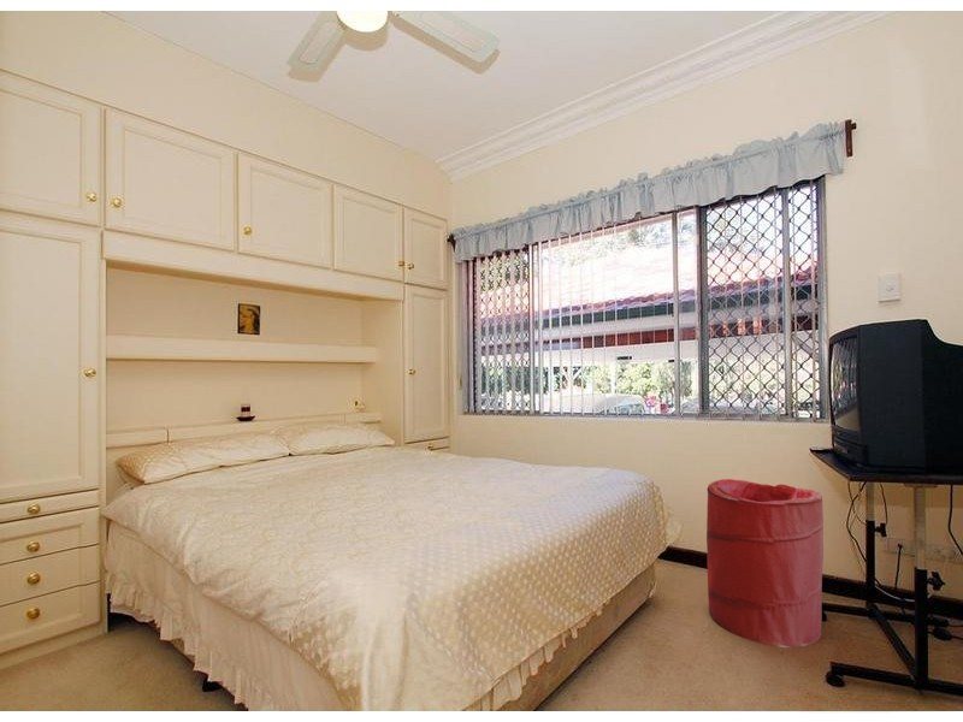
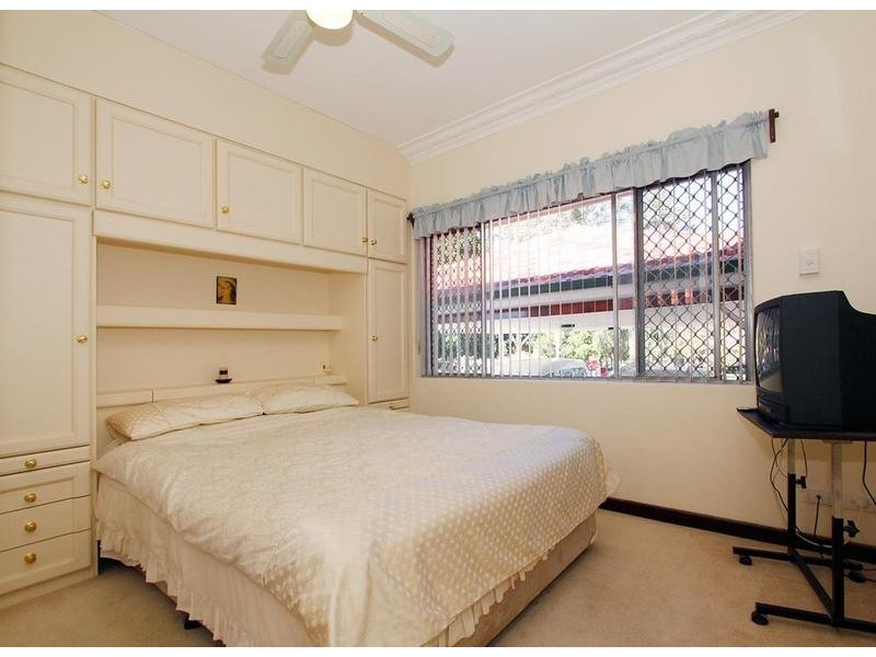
- laundry hamper (762, 551)
